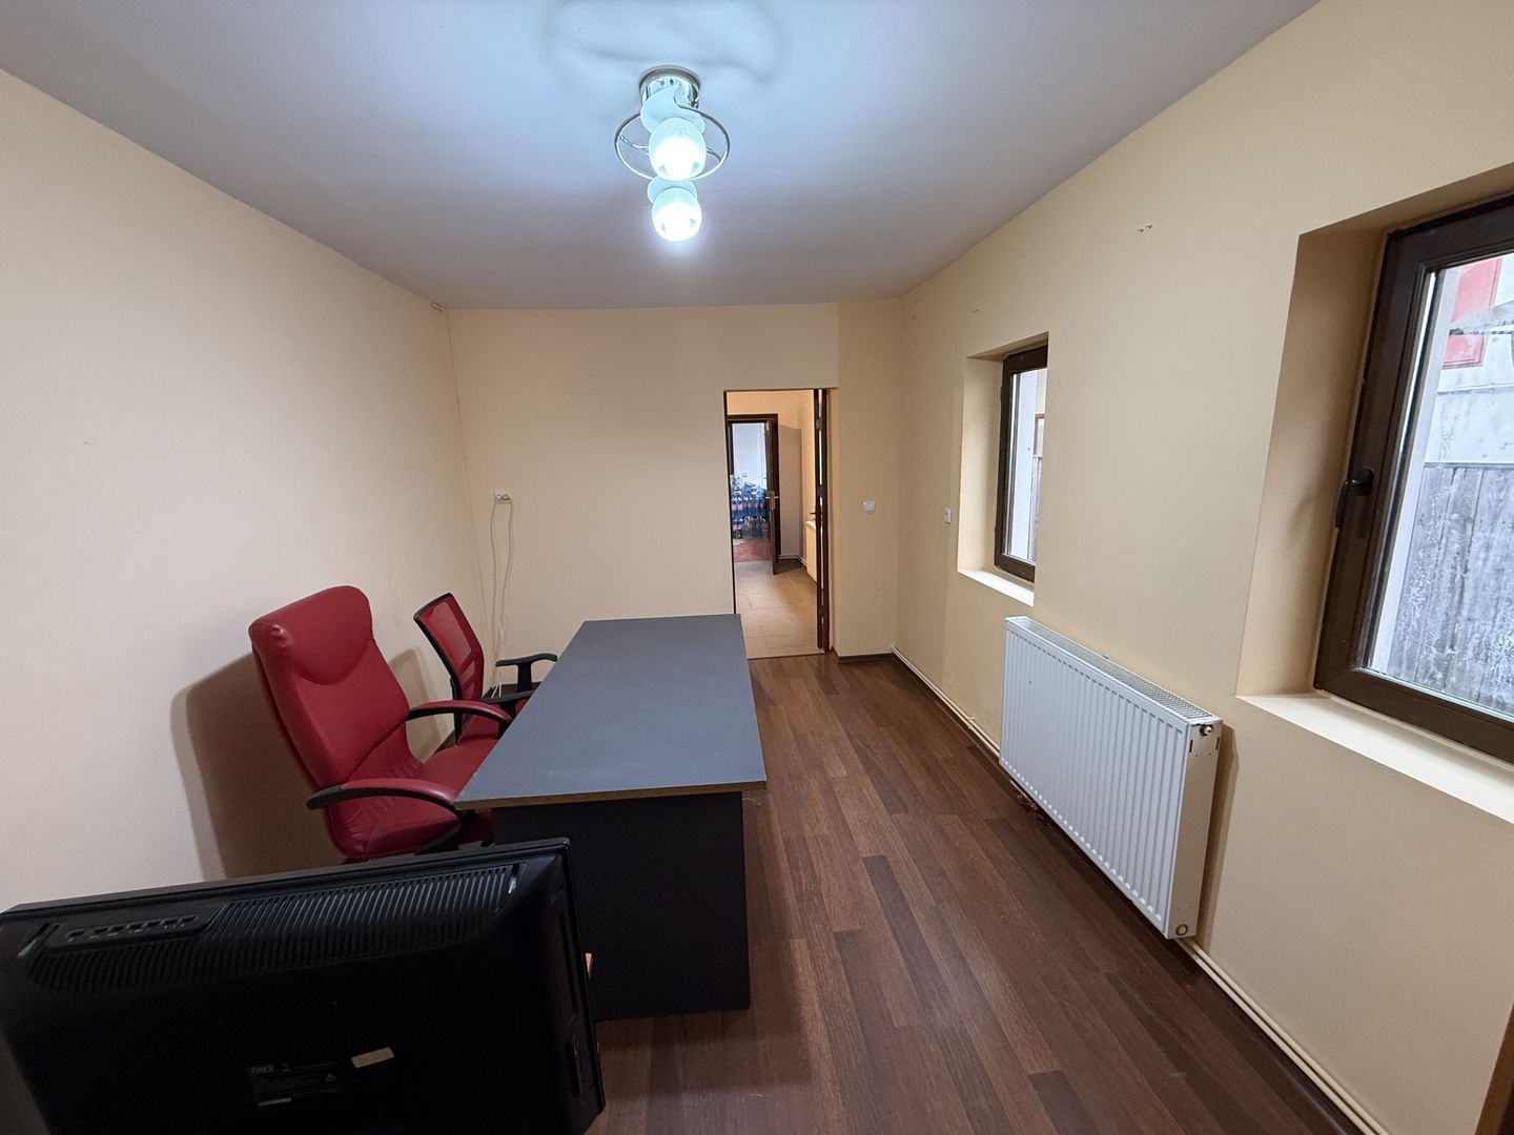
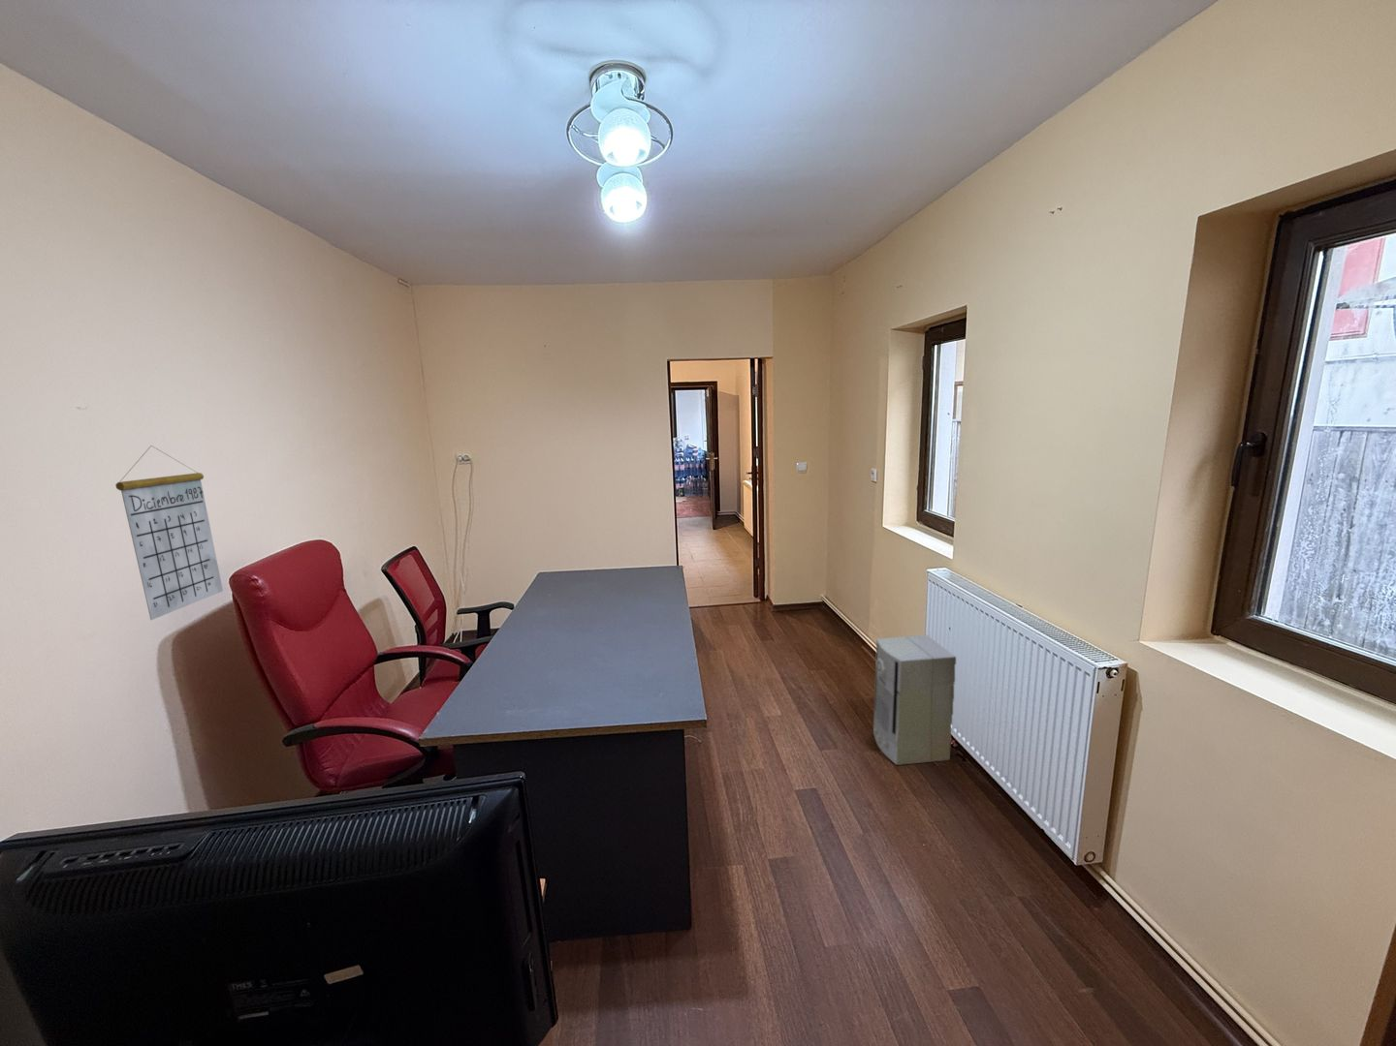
+ air purifier (916, 698)
+ calendar (173, 527)
